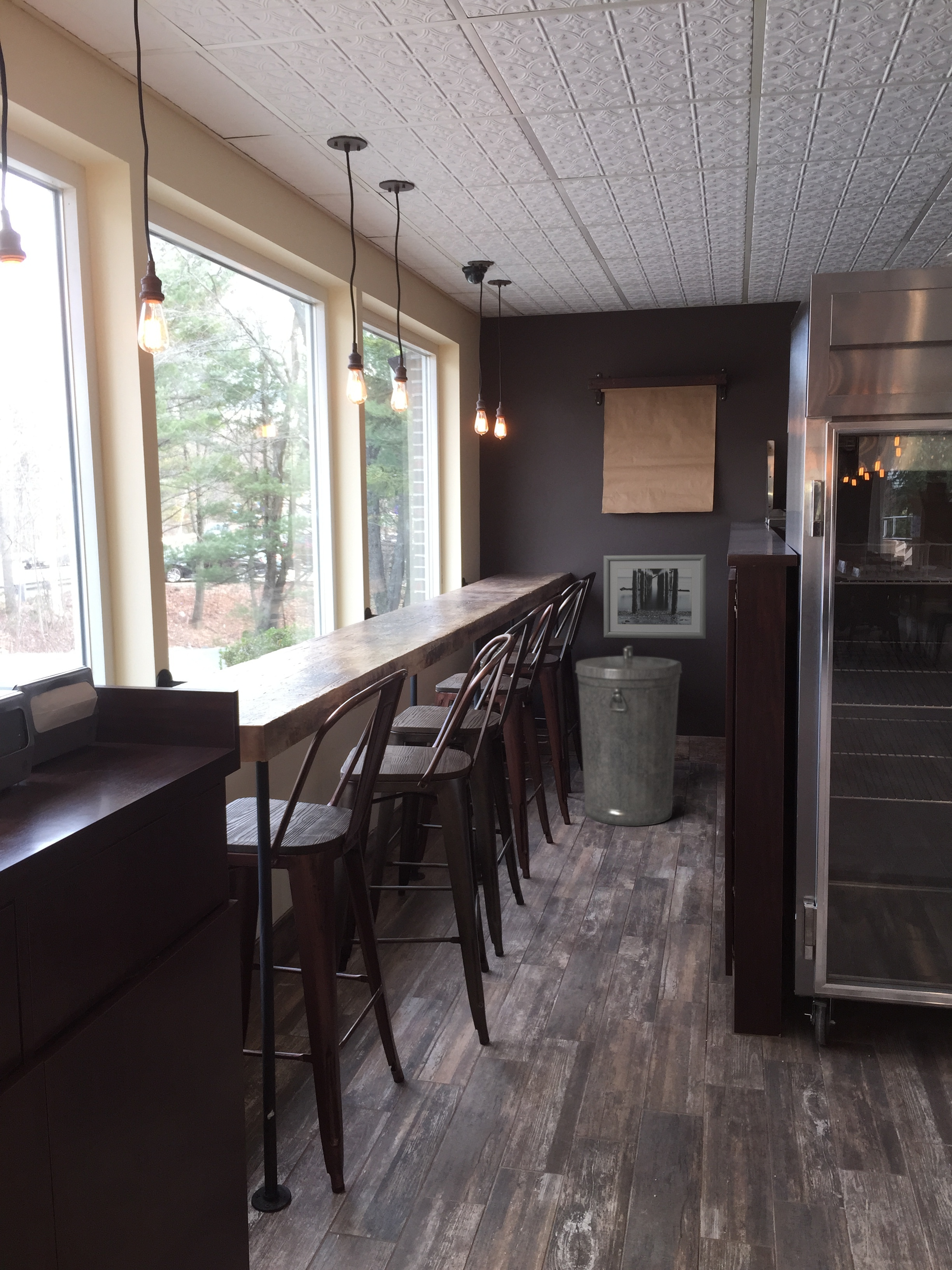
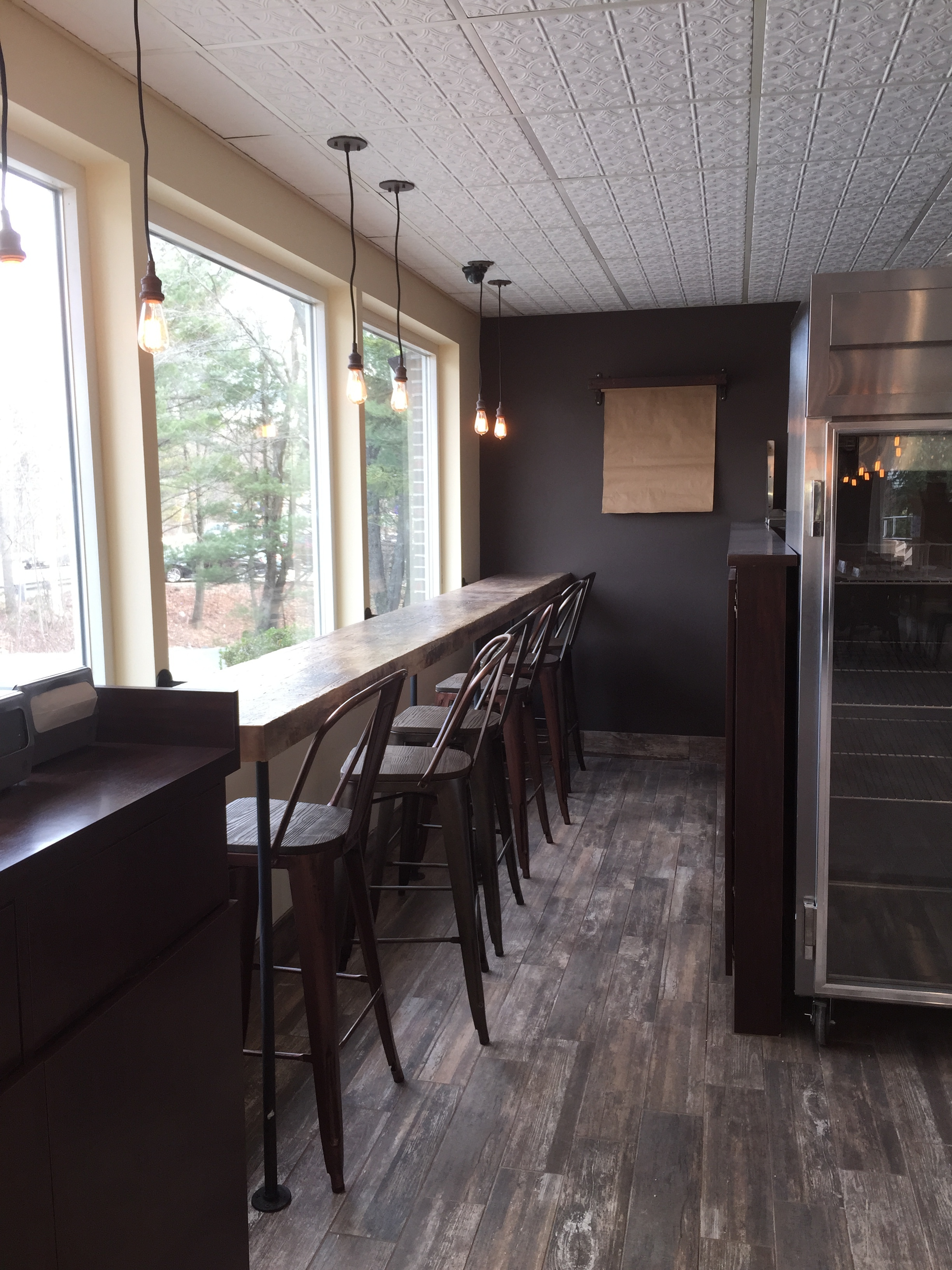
- trash can (628, 731)
- wall art (654, 596)
